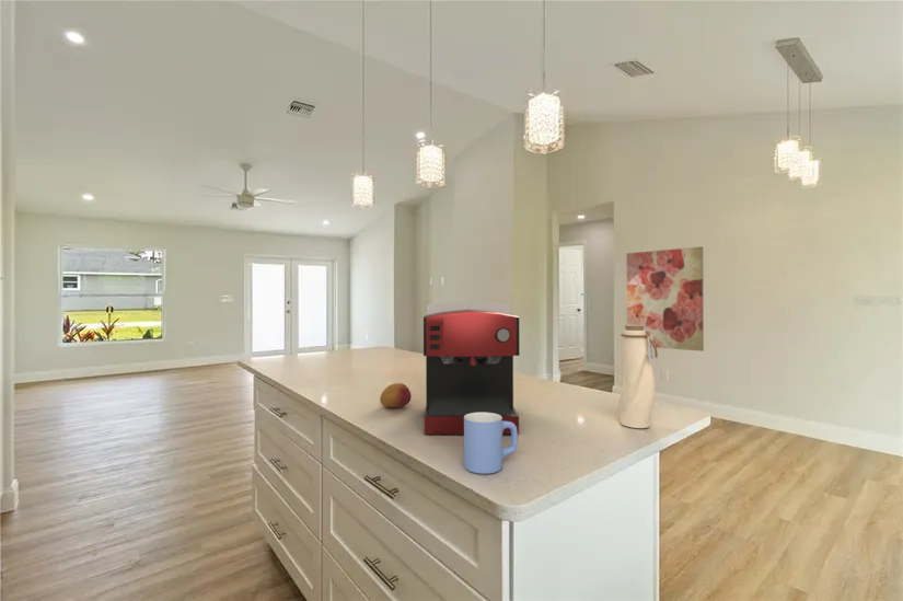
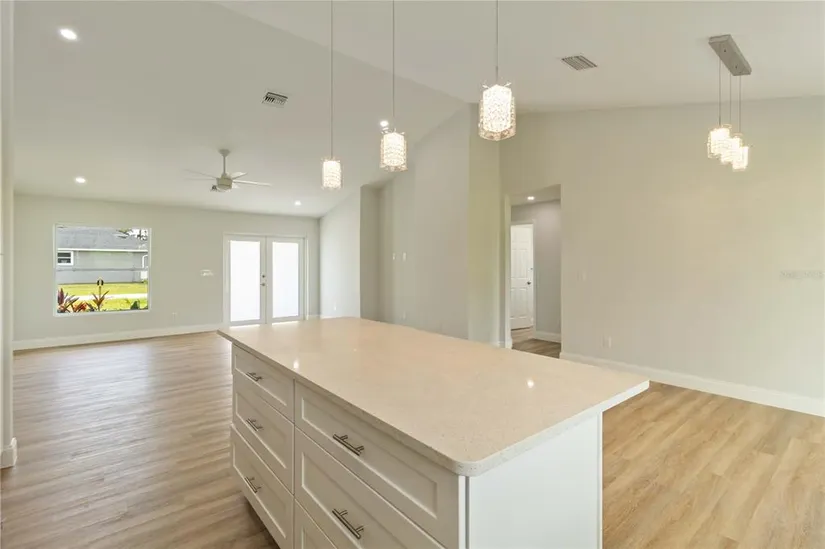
- mug (491, 441)
- water bottle (637, 374)
- coffee maker (470, 361)
- wall art (662, 299)
- fruit (395, 395)
